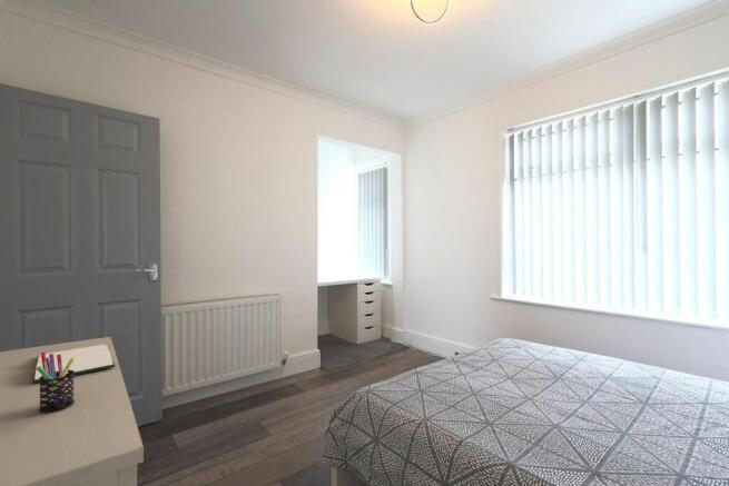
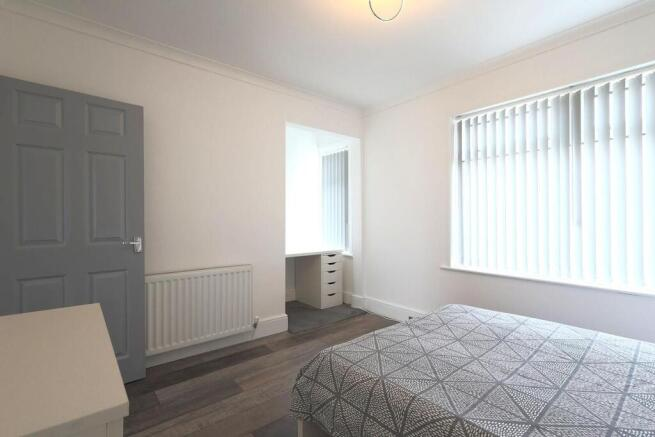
- pen holder (52, 379)
- hardback book (75, 357)
